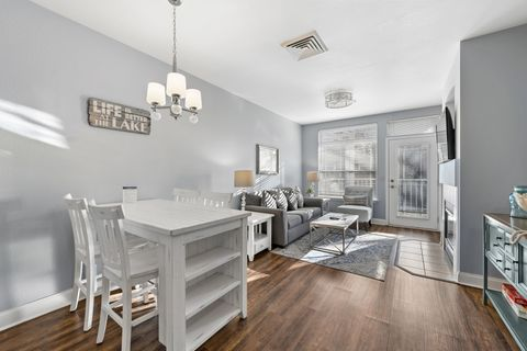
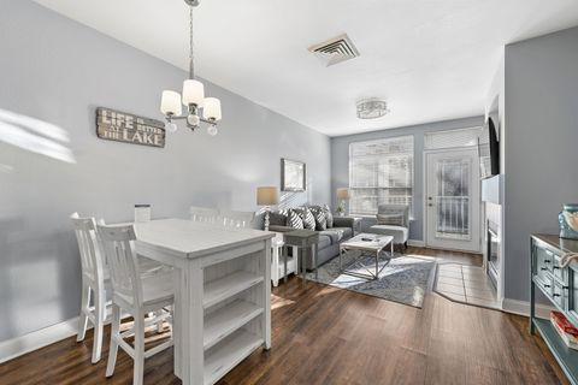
+ side table (302, 256)
